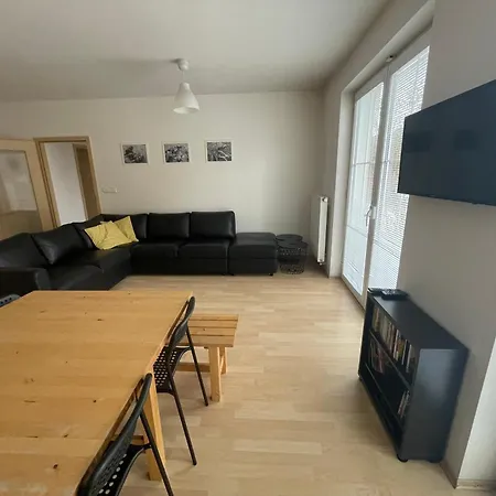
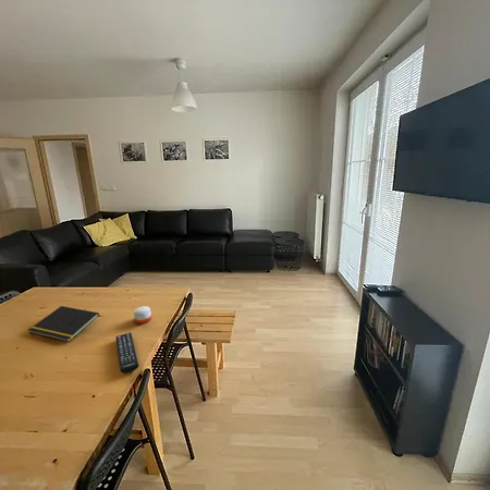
+ candle (142, 309)
+ notepad (64, 322)
+ remote control (126, 351)
